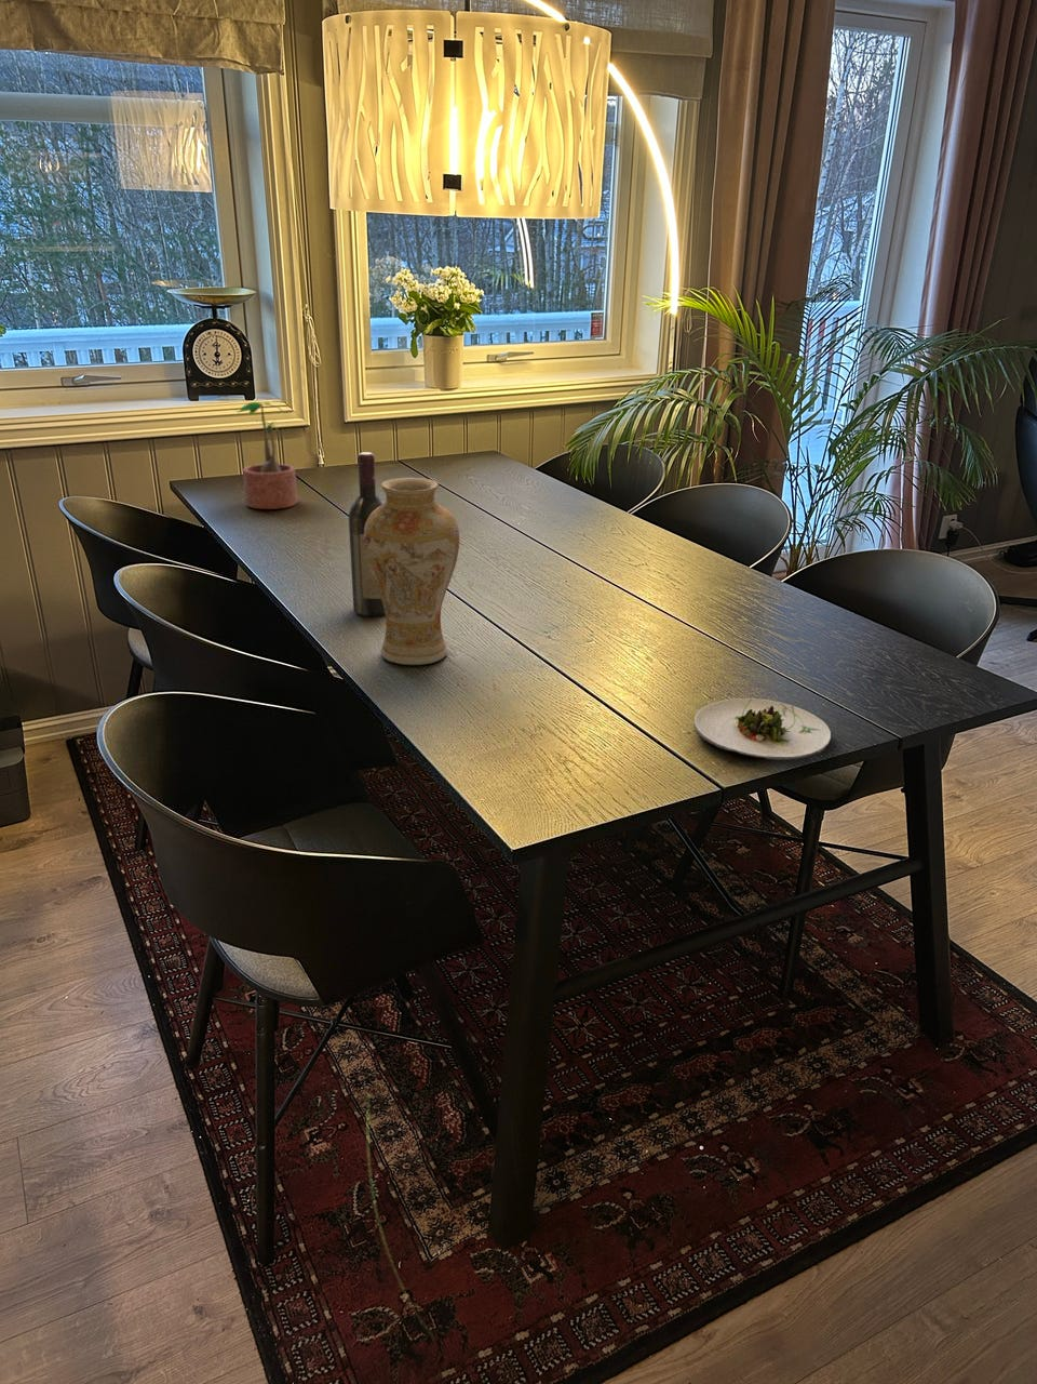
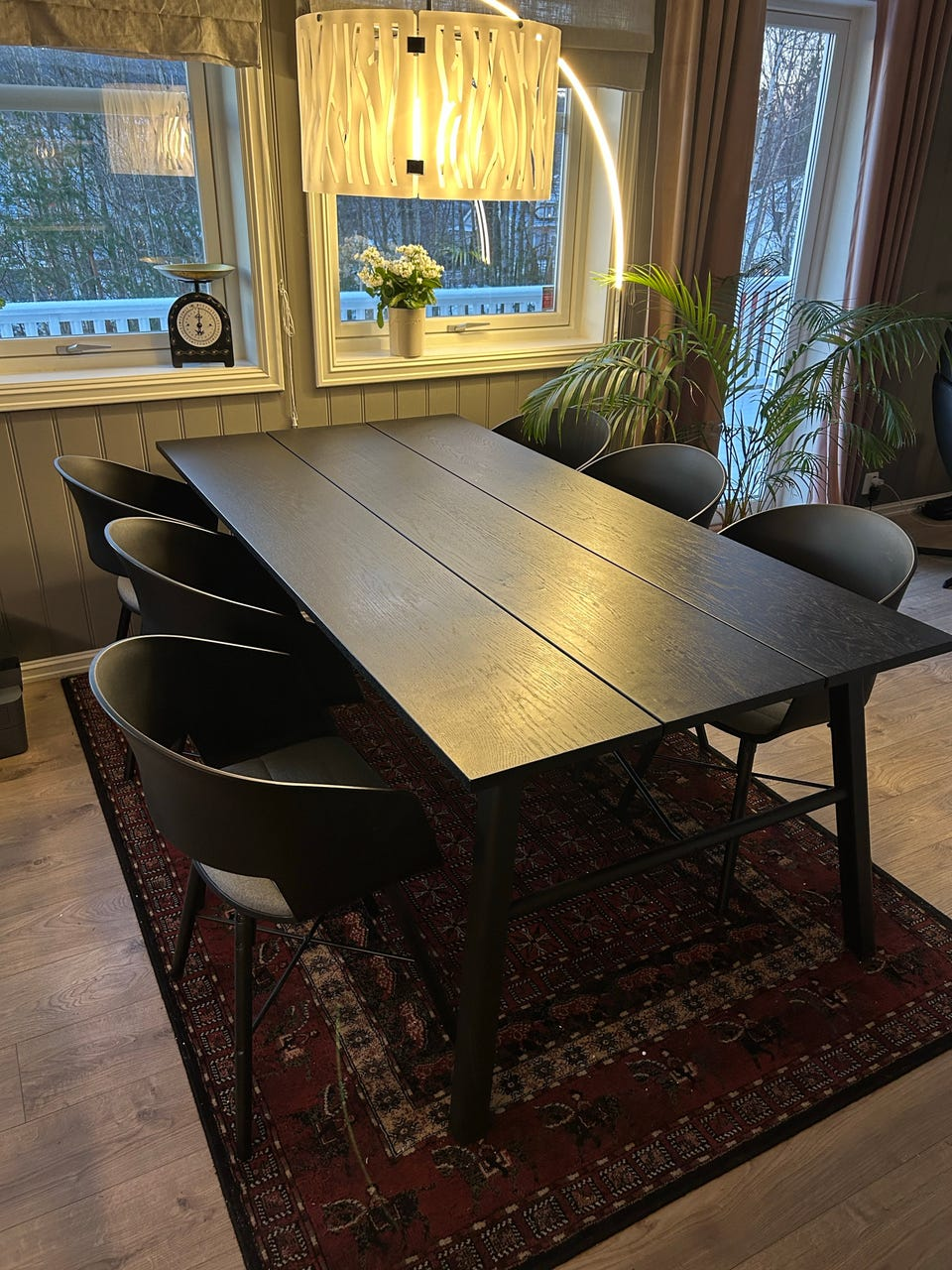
- wine bottle (363, 534)
- vase (413, 571)
- salad plate (762, 720)
- potted plant (266, 452)
